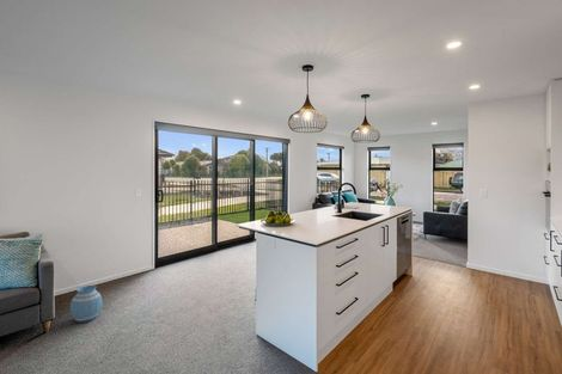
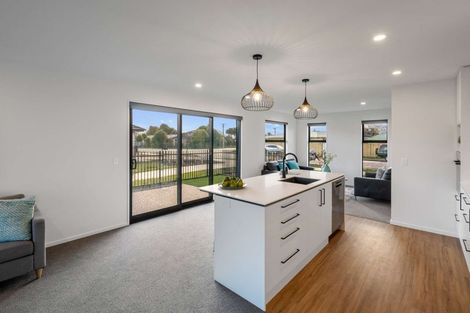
- vase (86, 302)
